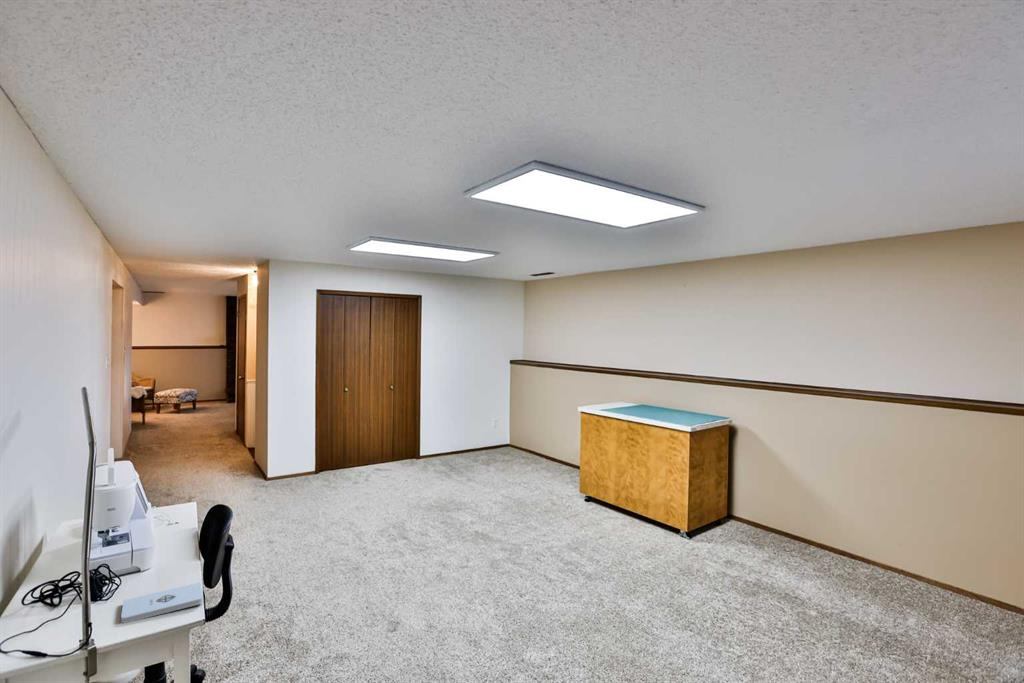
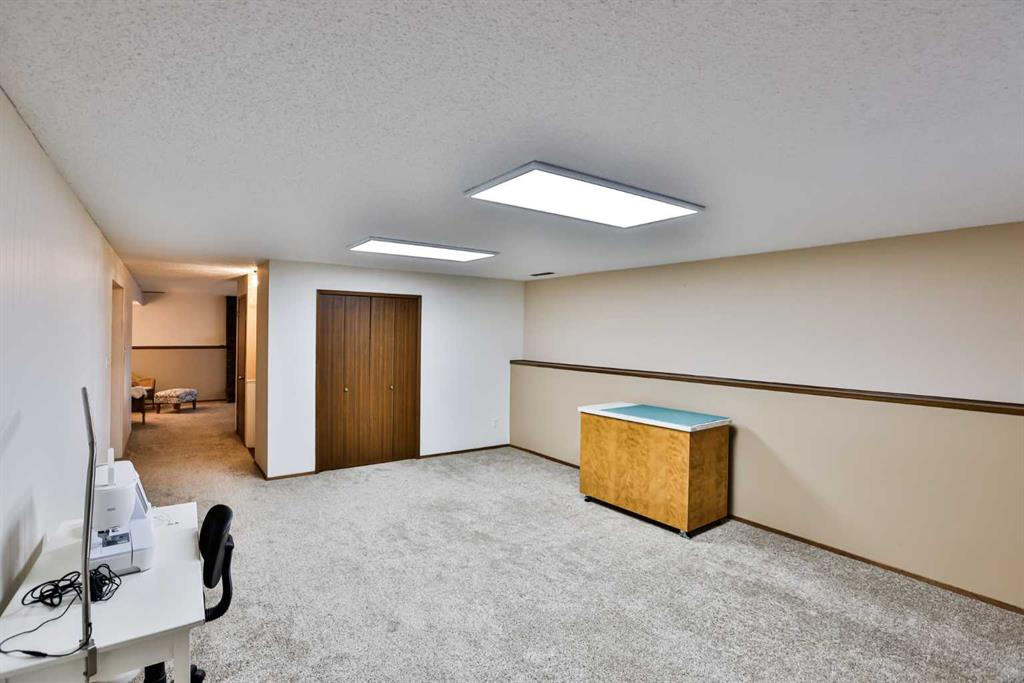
- notepad (163, 601)
